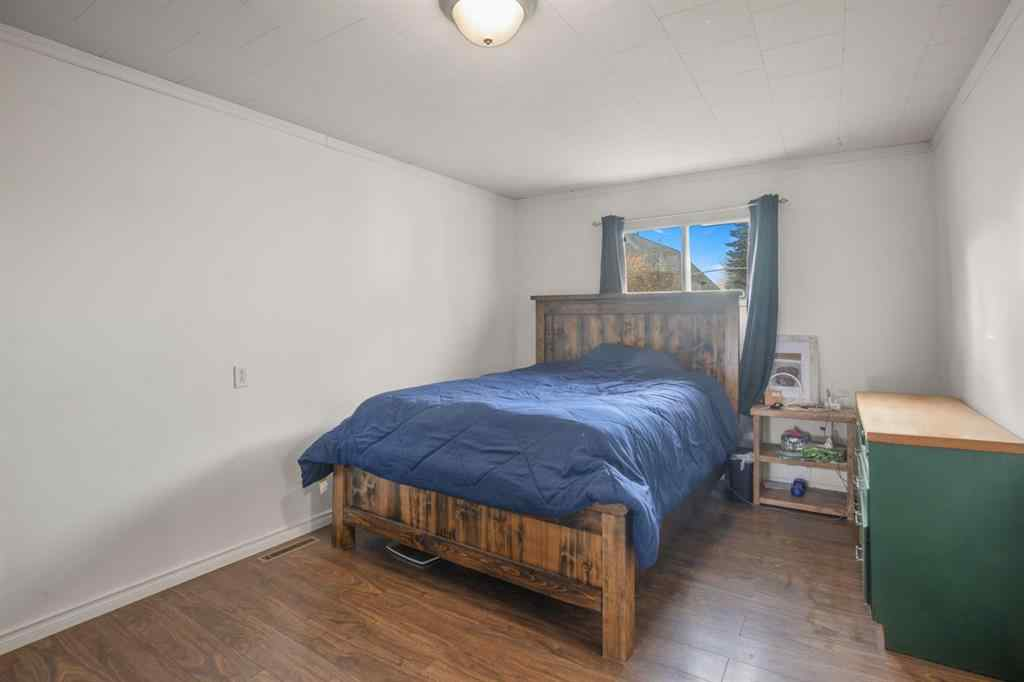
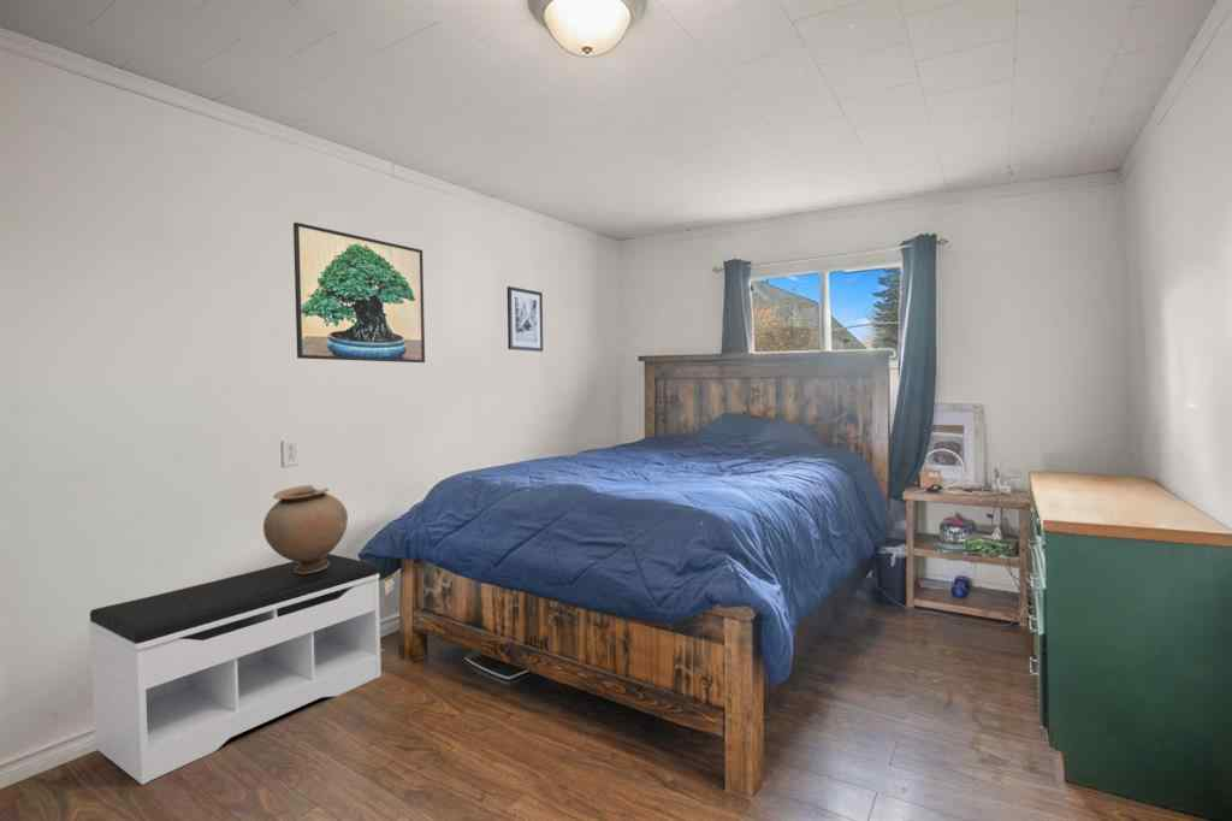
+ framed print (365, 299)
+ wall art (525, 319)
+ vase (307, 528)
+ bench (250, 645)
